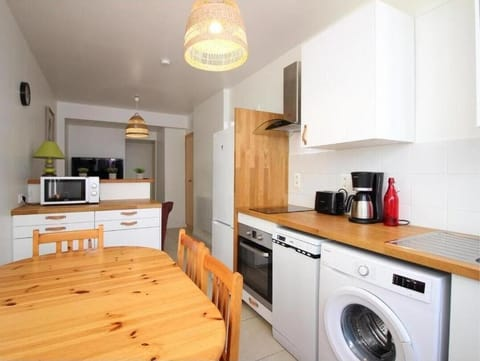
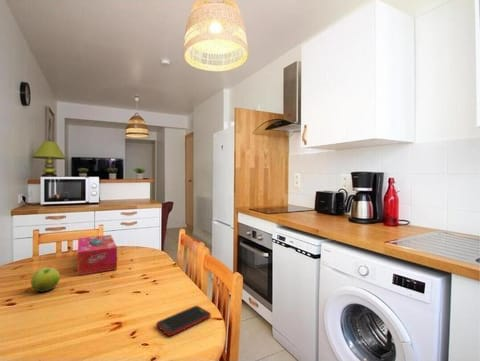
+ cell phone (184, 319)
+ fruit (45, 279)
+ tissue box (96, 252)
